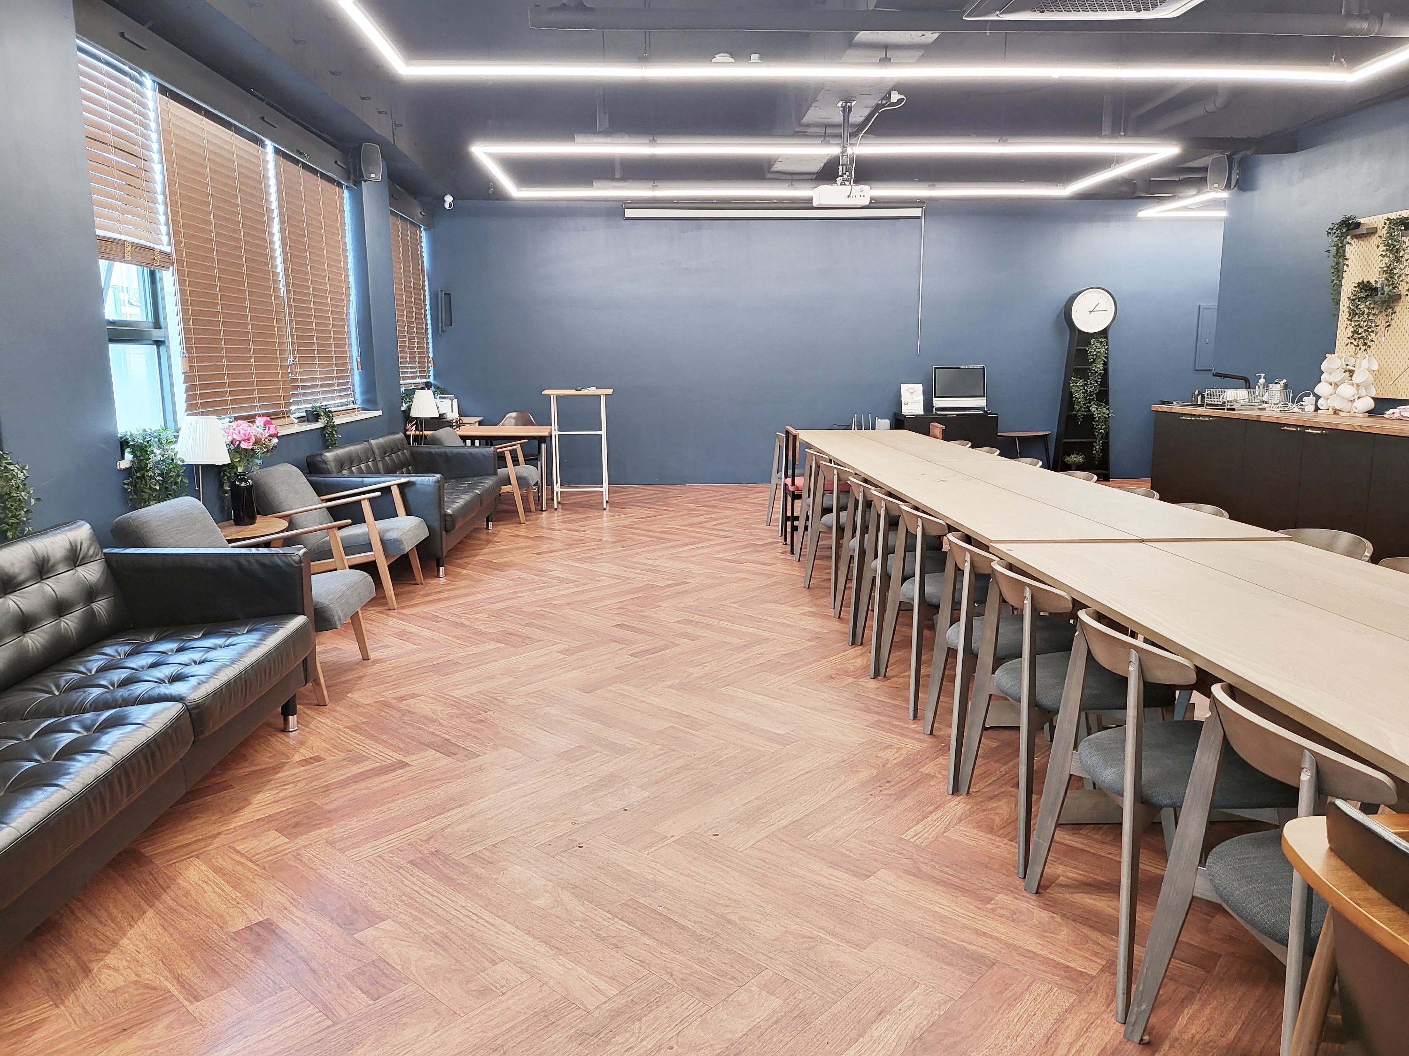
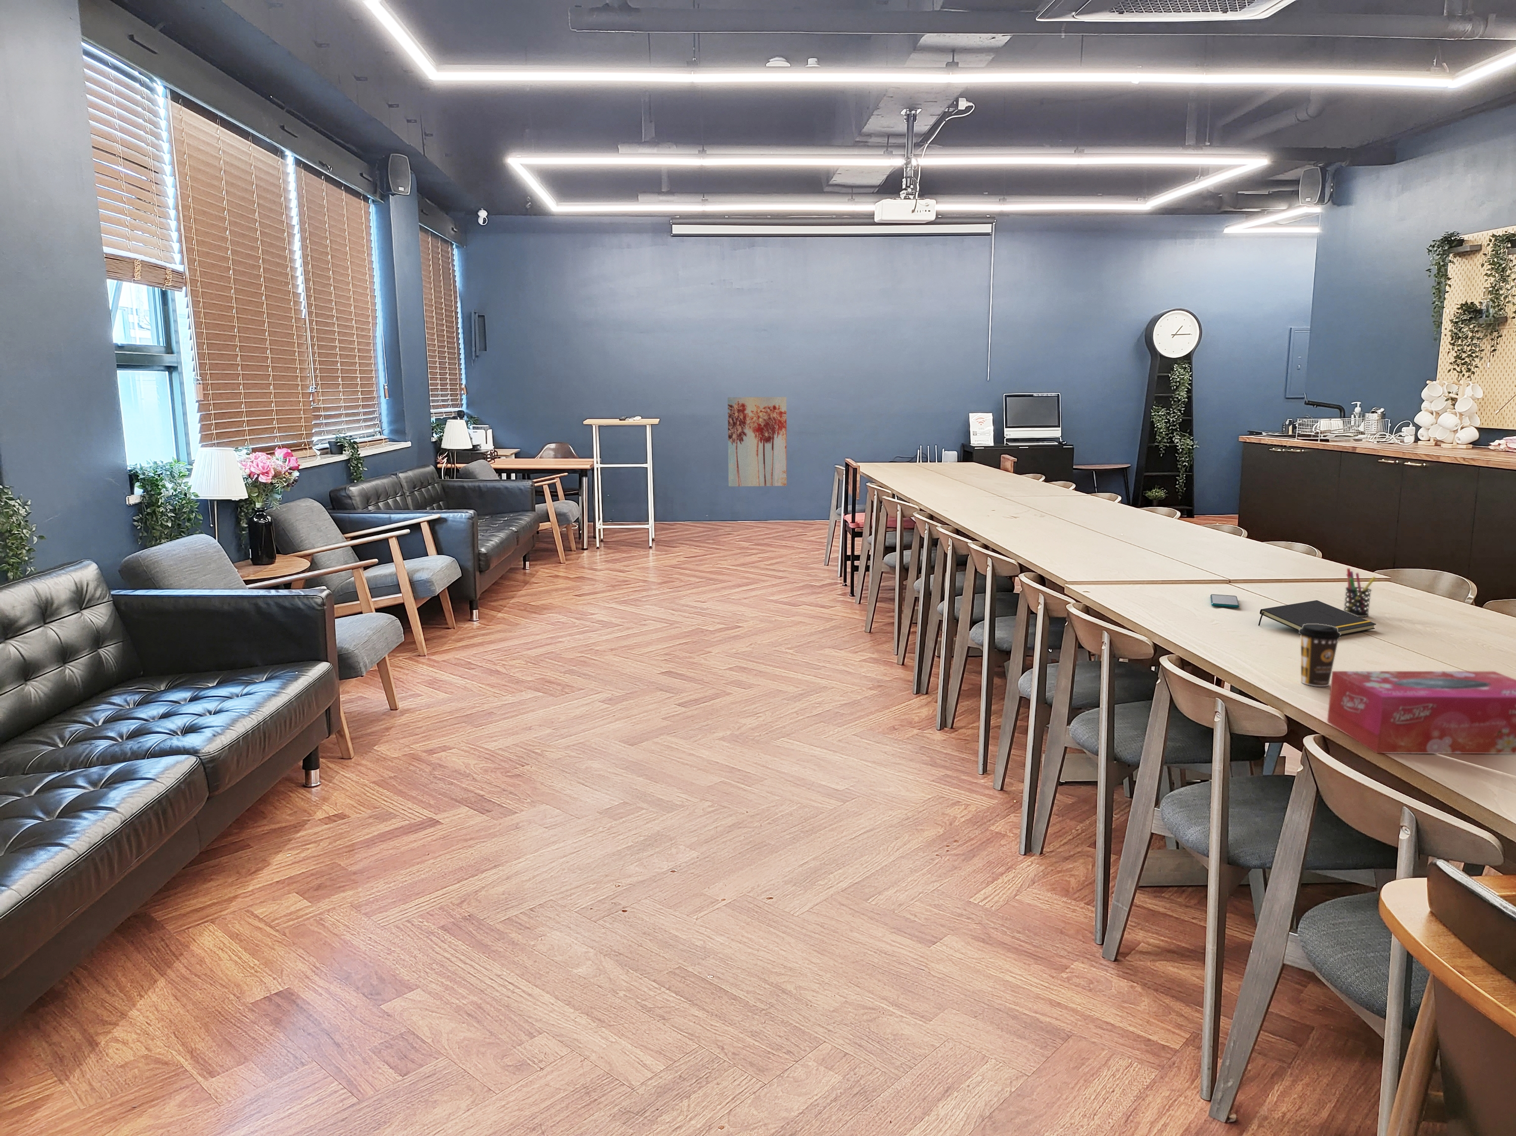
+ wall art (757, 442)
+ coffee cup (1318, 655)
+ smartphone (1224, 601)
+ pen holder (1355, 592)
+ tissue box (1437, 710)
+ notepad (1318, 618)
